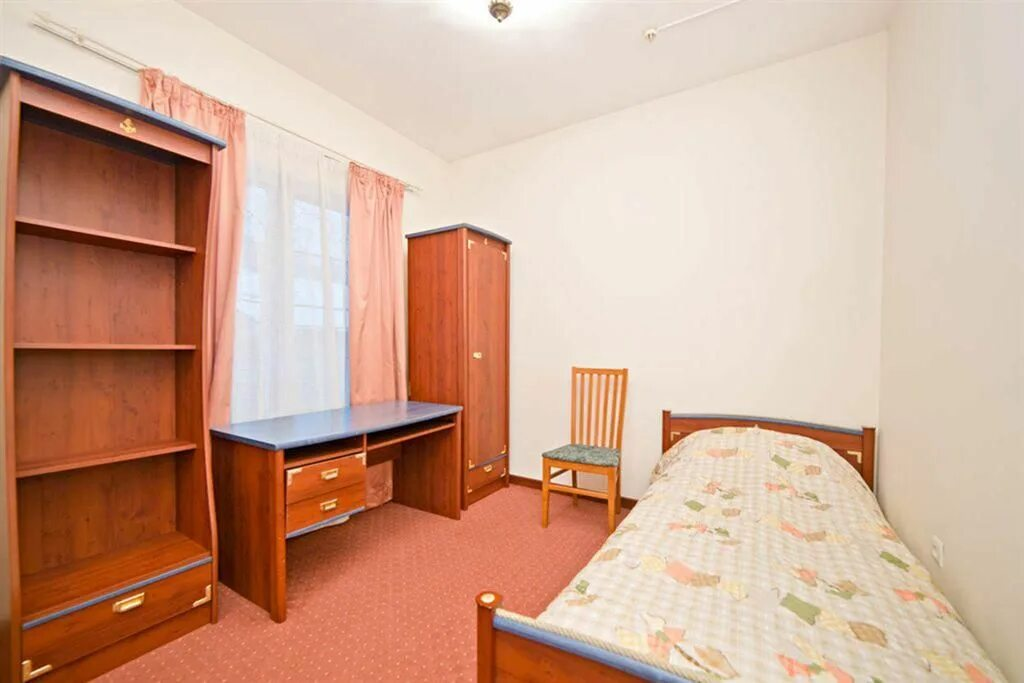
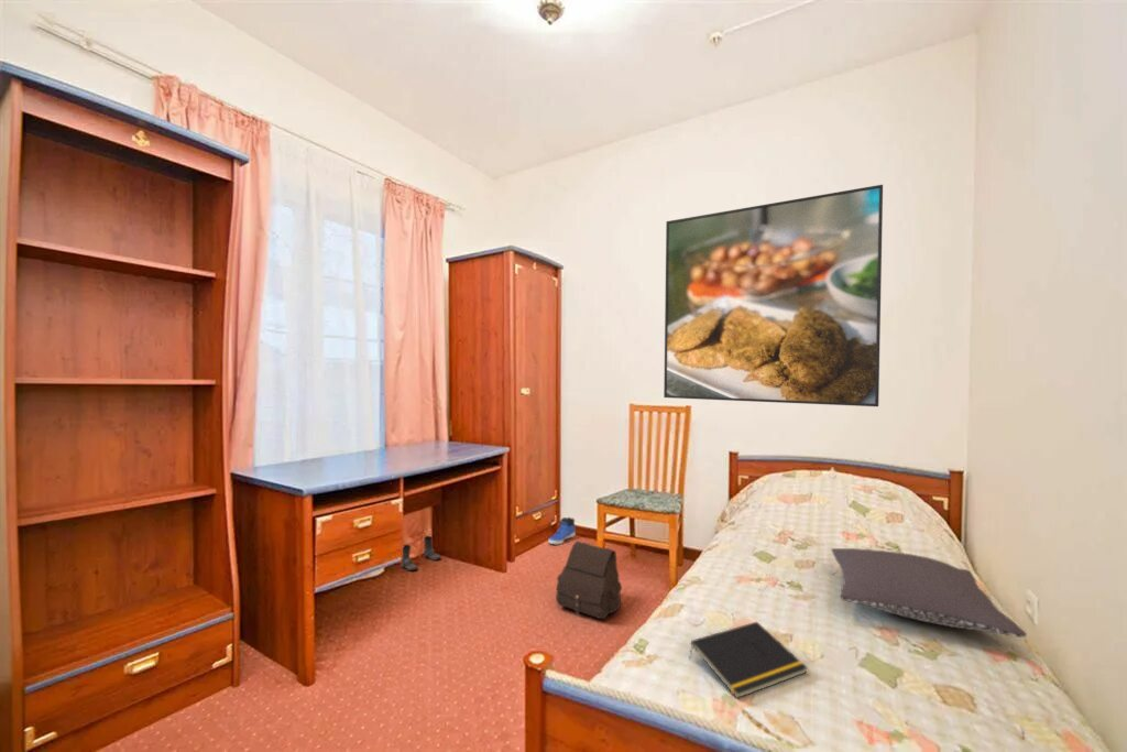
+ notepad (747, 655)
+ satchel (591, 575)
+ sneaker (561, 528)
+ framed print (761, 303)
+ boots (424, 553)
+ pillow (909, 584)
